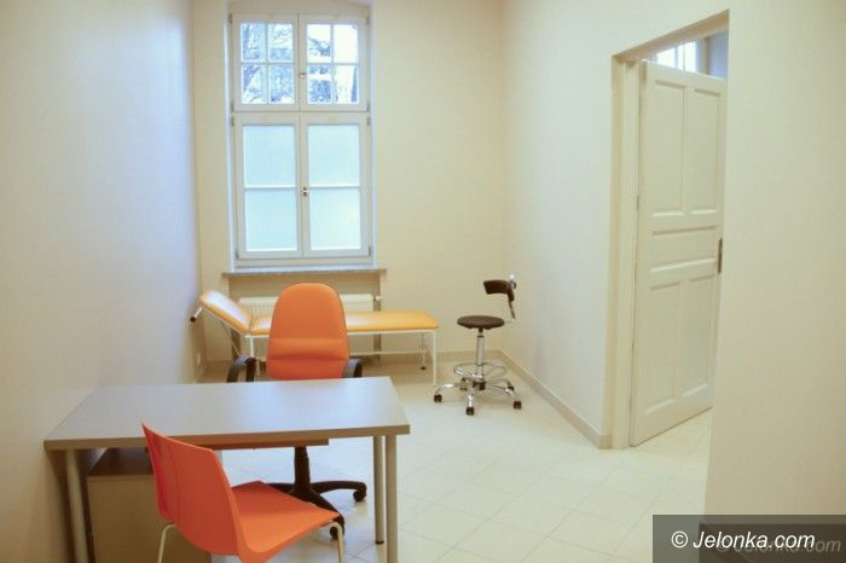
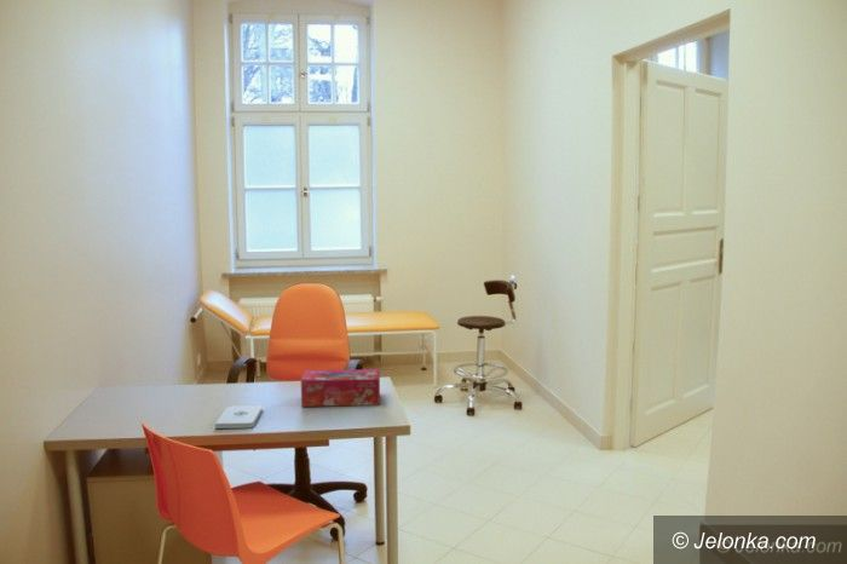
+ tissue box (341, 387)
+ notepad (240, 416)
